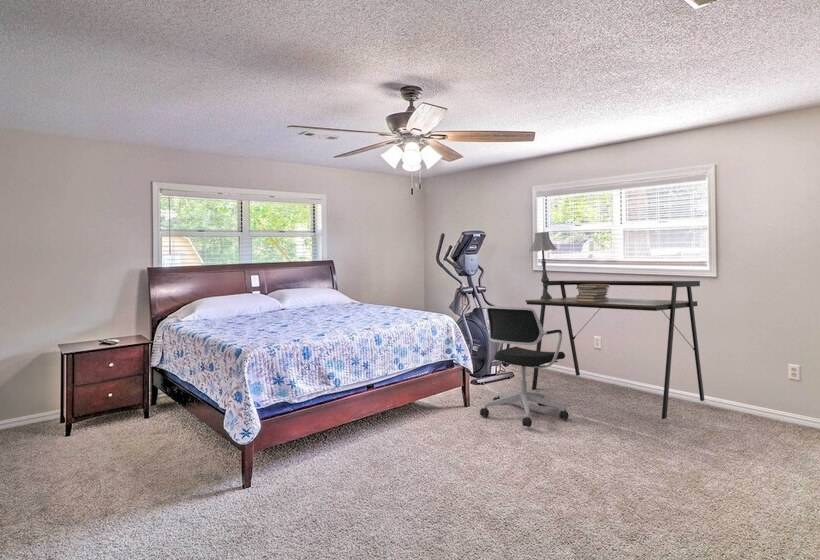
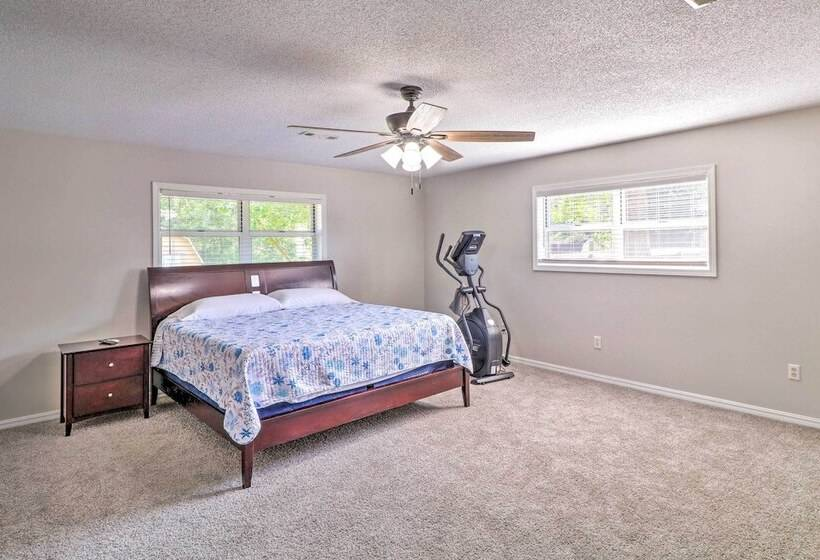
- office chair (524, 359)
- desk (590, 319)
- book stack (593, 292)
- table lamp (545, 265)
